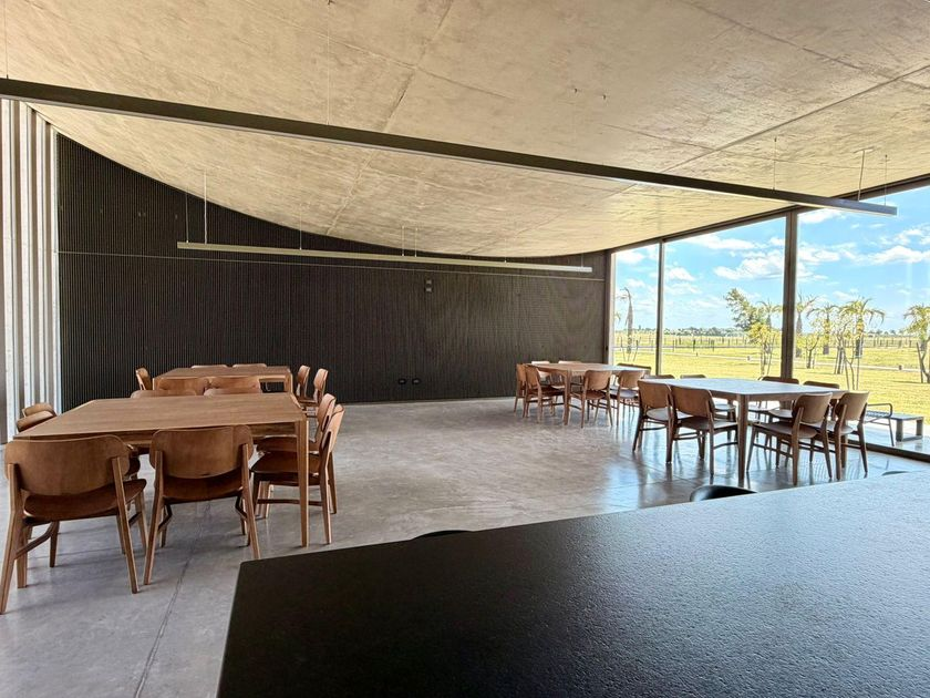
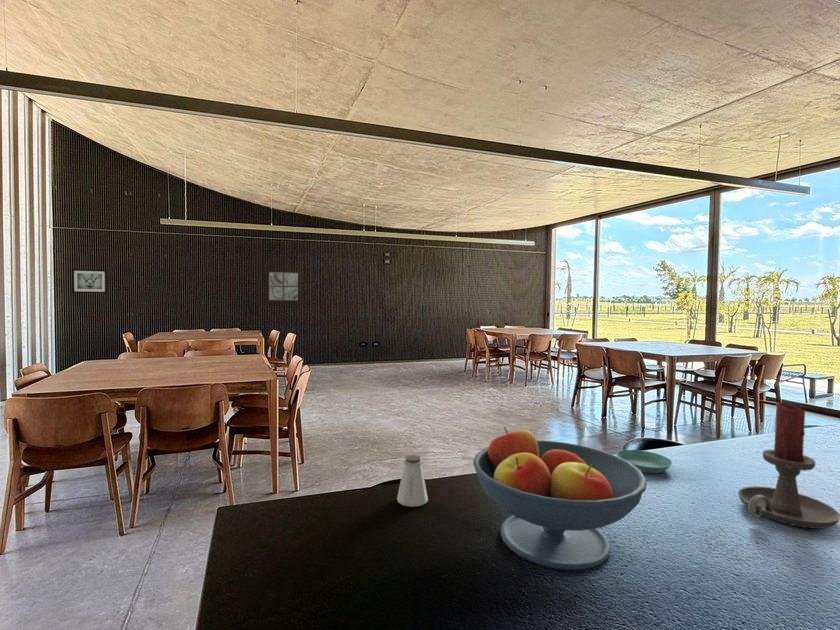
+ saltshaker (412, 478)
+ saucer (643, 462)
+ wall art (89, 281)
+ fruit bowl (554, 489)
+ candle holder (781, 459)
+ wall art (284, 285)
